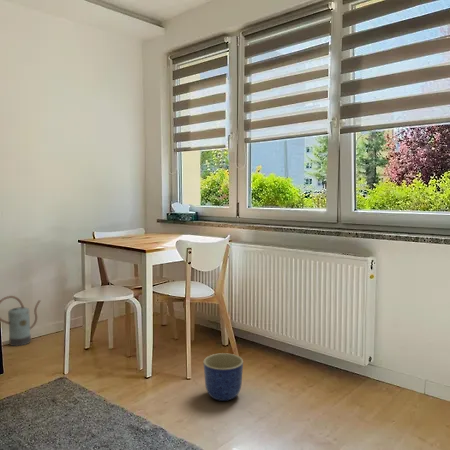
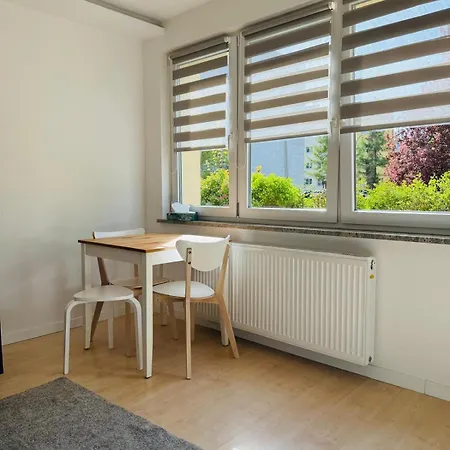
- planter (223, 378)
- watering can (19, 318)
